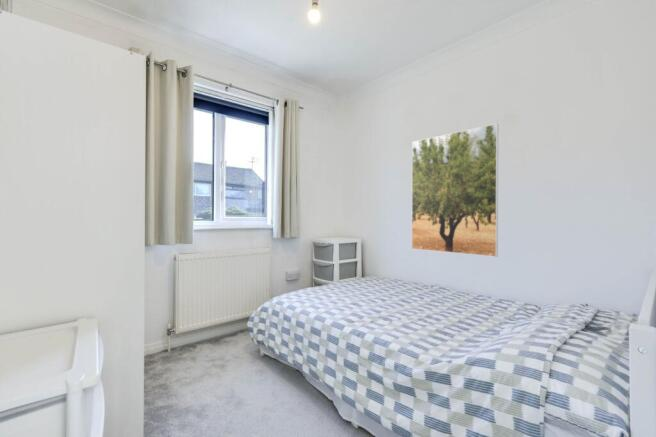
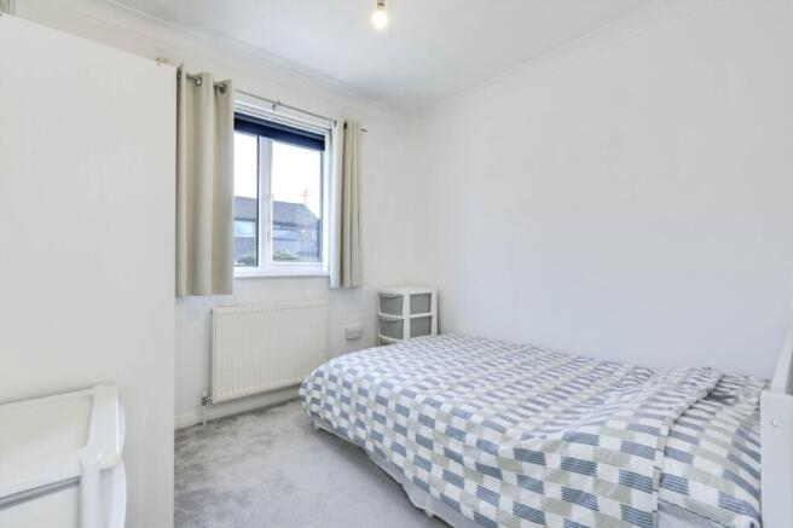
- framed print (450, 193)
